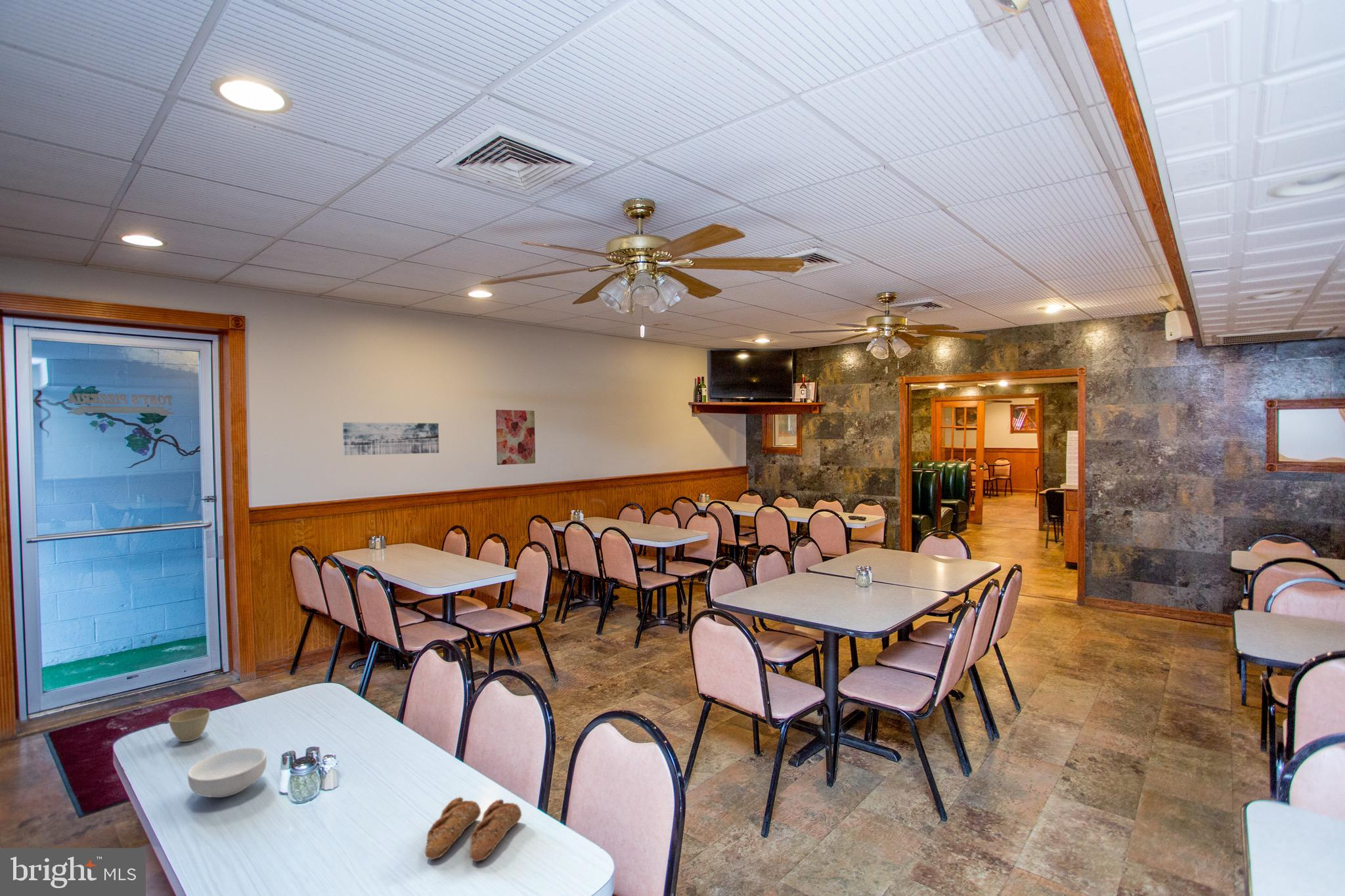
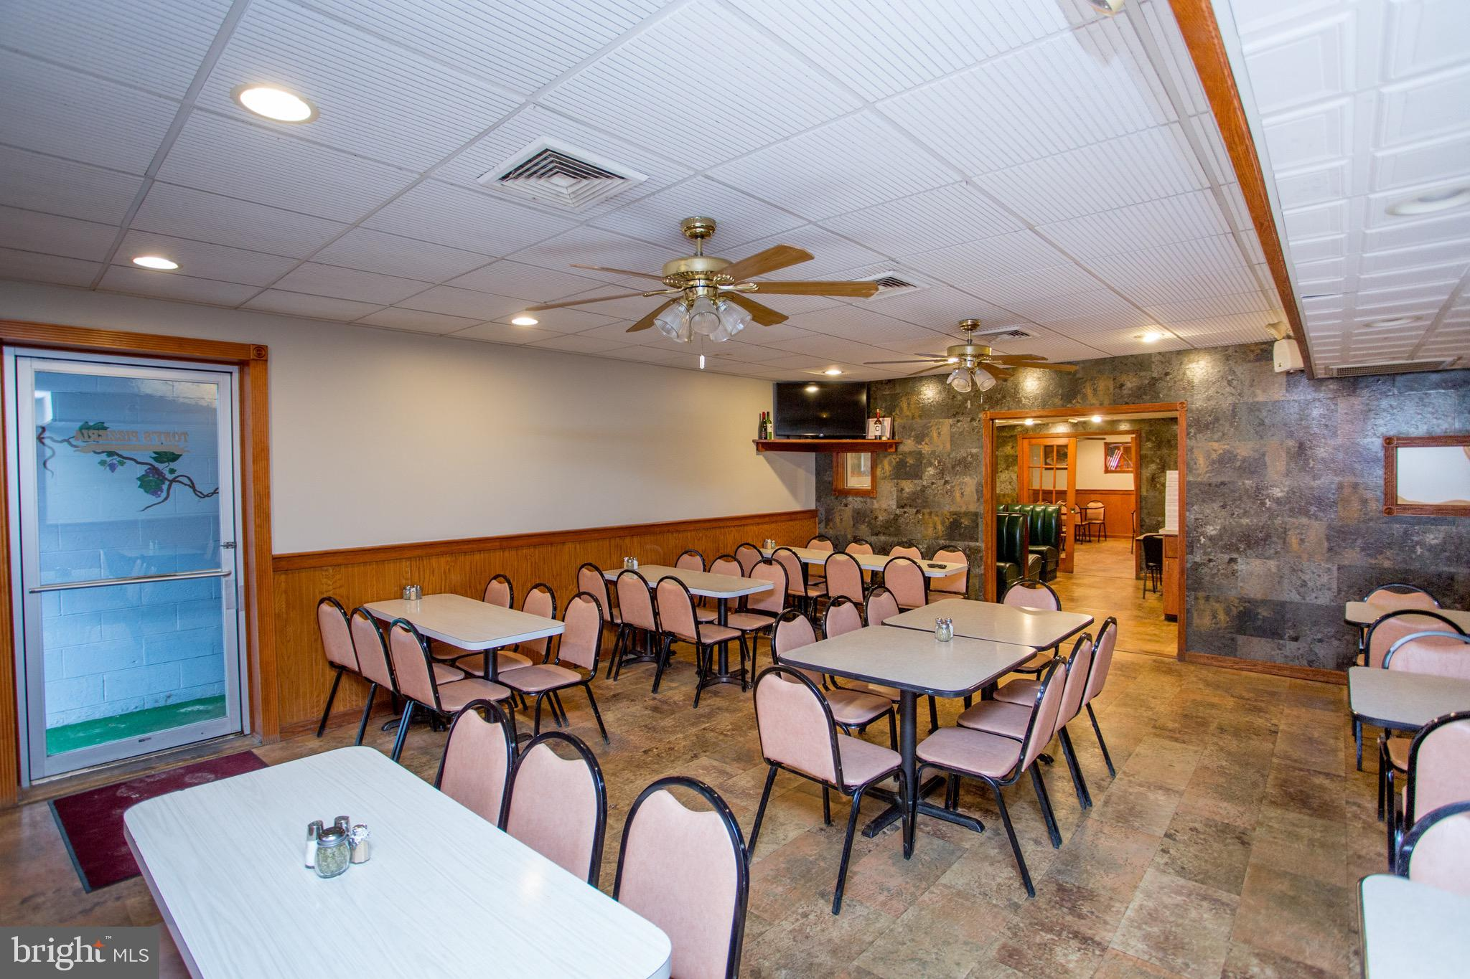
- cereal bowl (228, 776)
- flower pot (190, 726)
- wall art (516, 437)
- wall art (393, 438)
- bread (468, 826)
